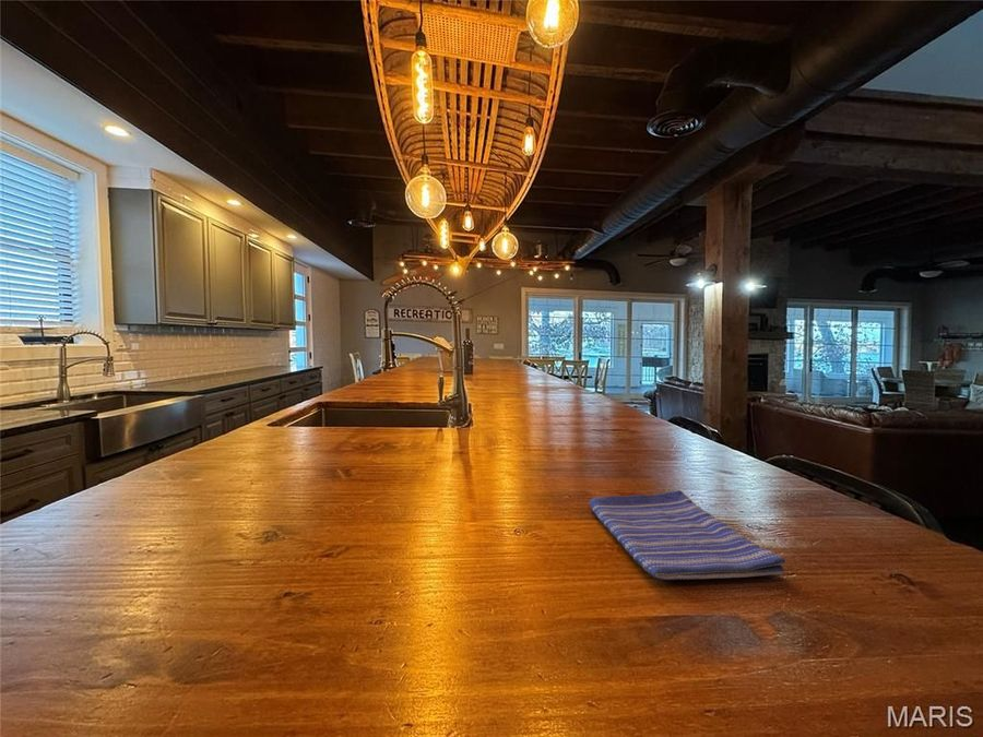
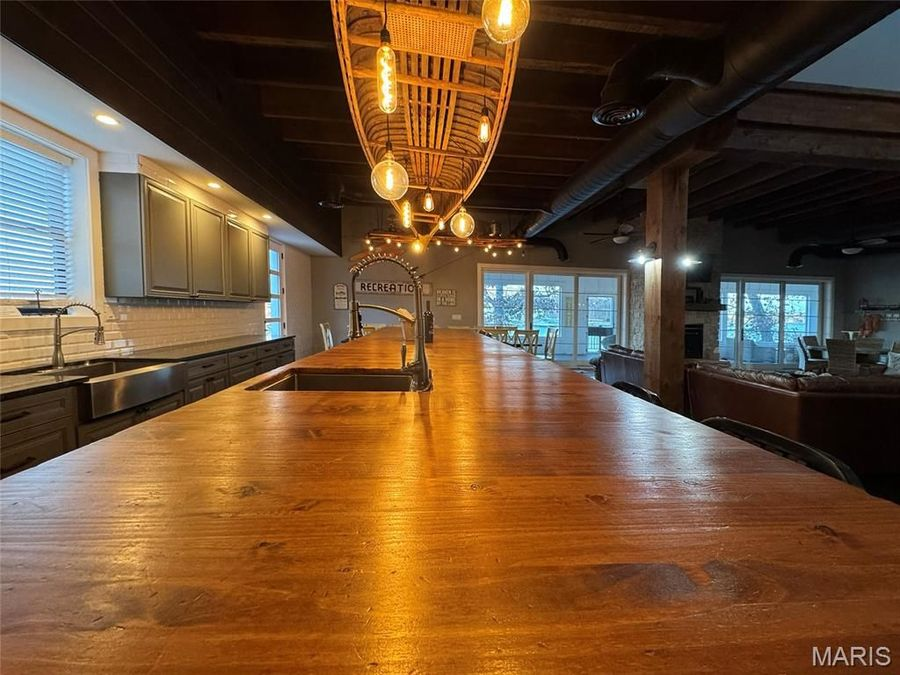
- dish towel (670, 526)
